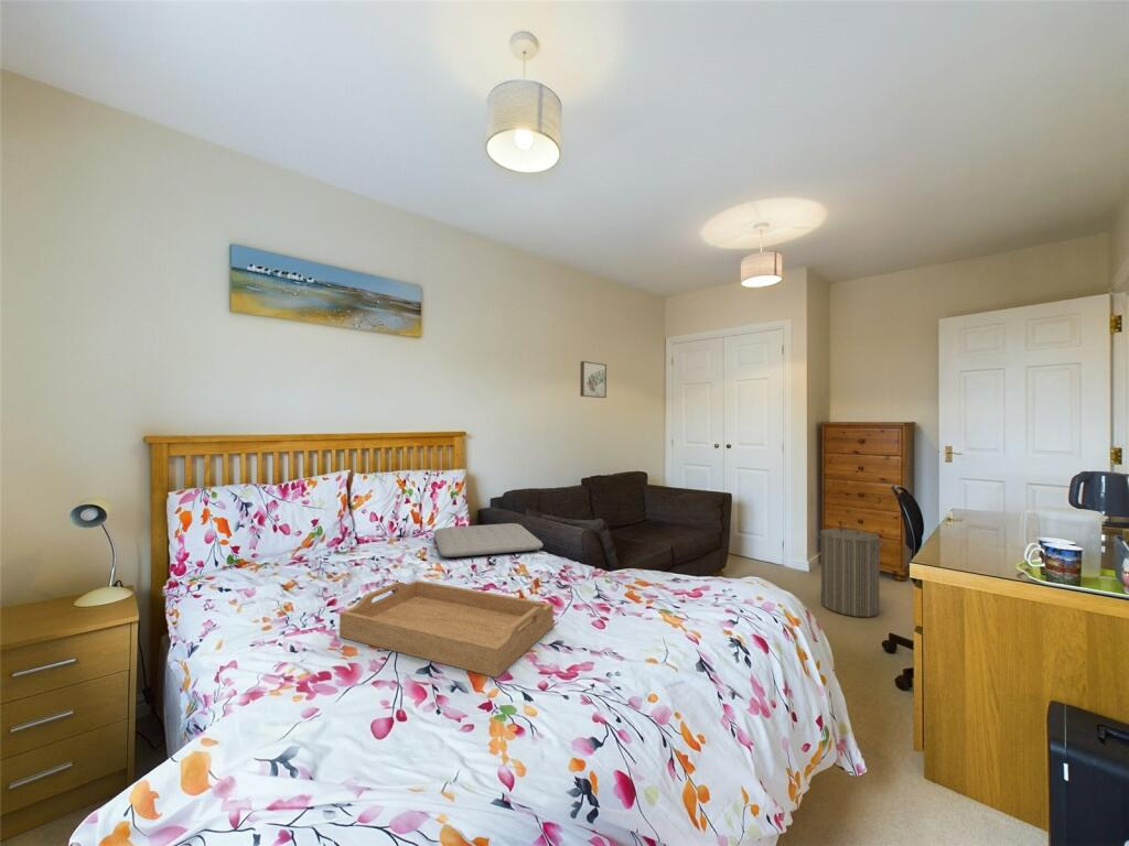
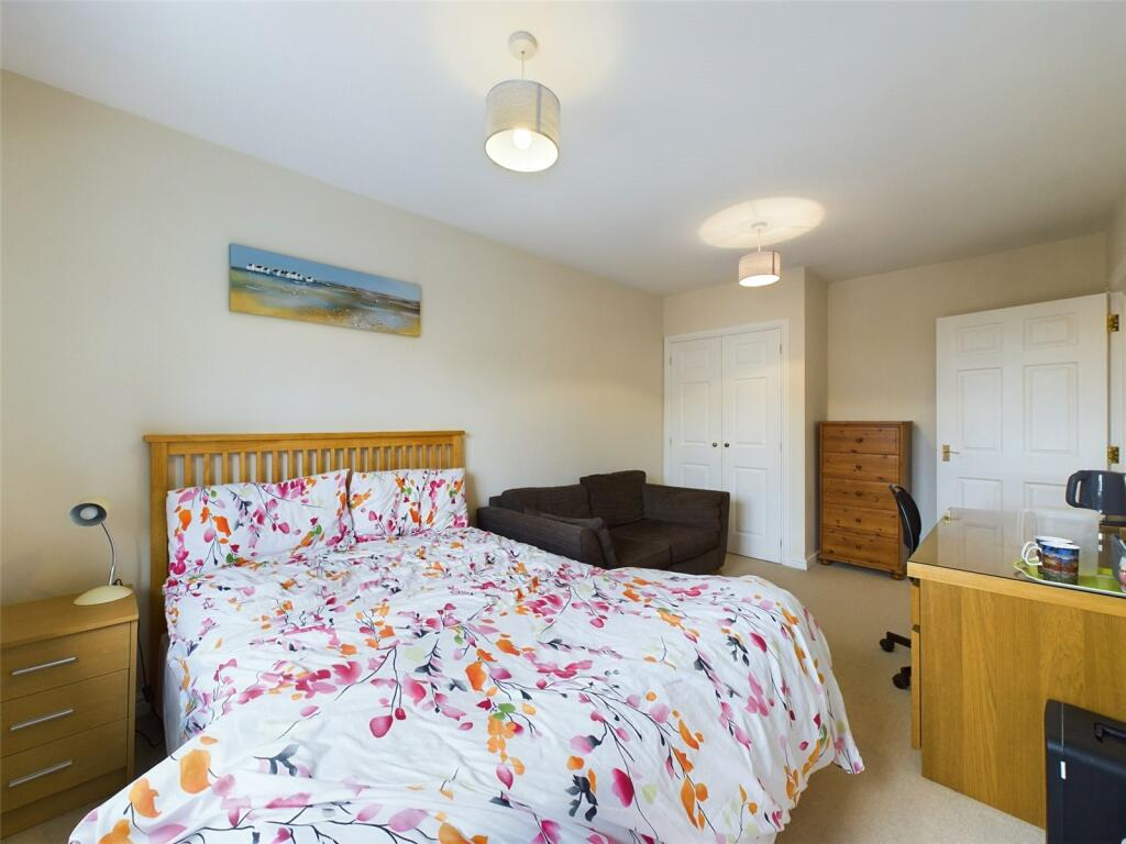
- wall art (593, 380)
- laundry hamper (849, 564)
- serving tray (449, 616)
- cushion (485, 538)
